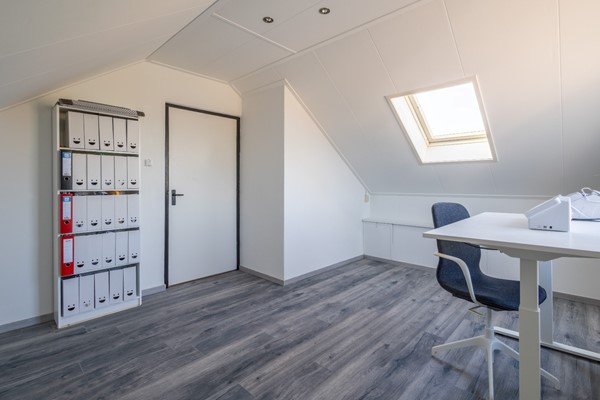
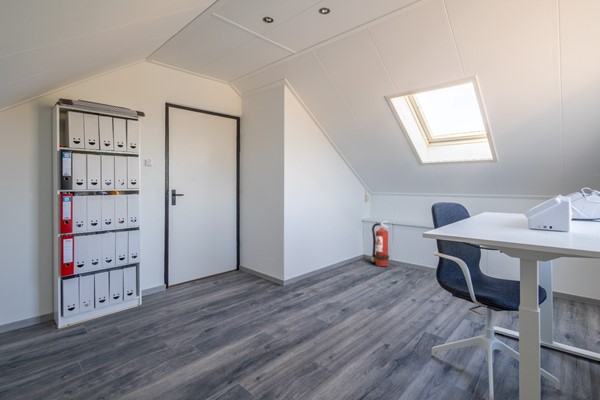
+ fire extinguisher (380, 242)
